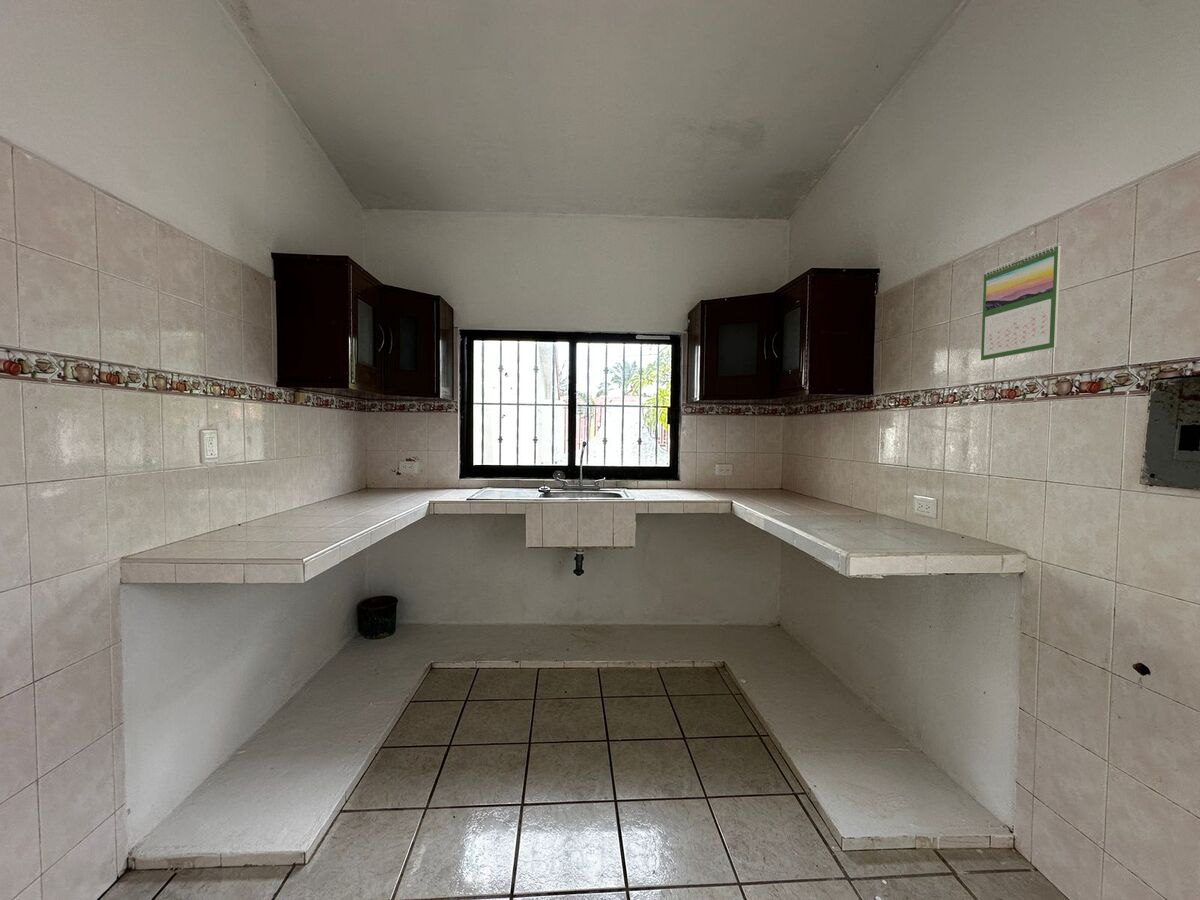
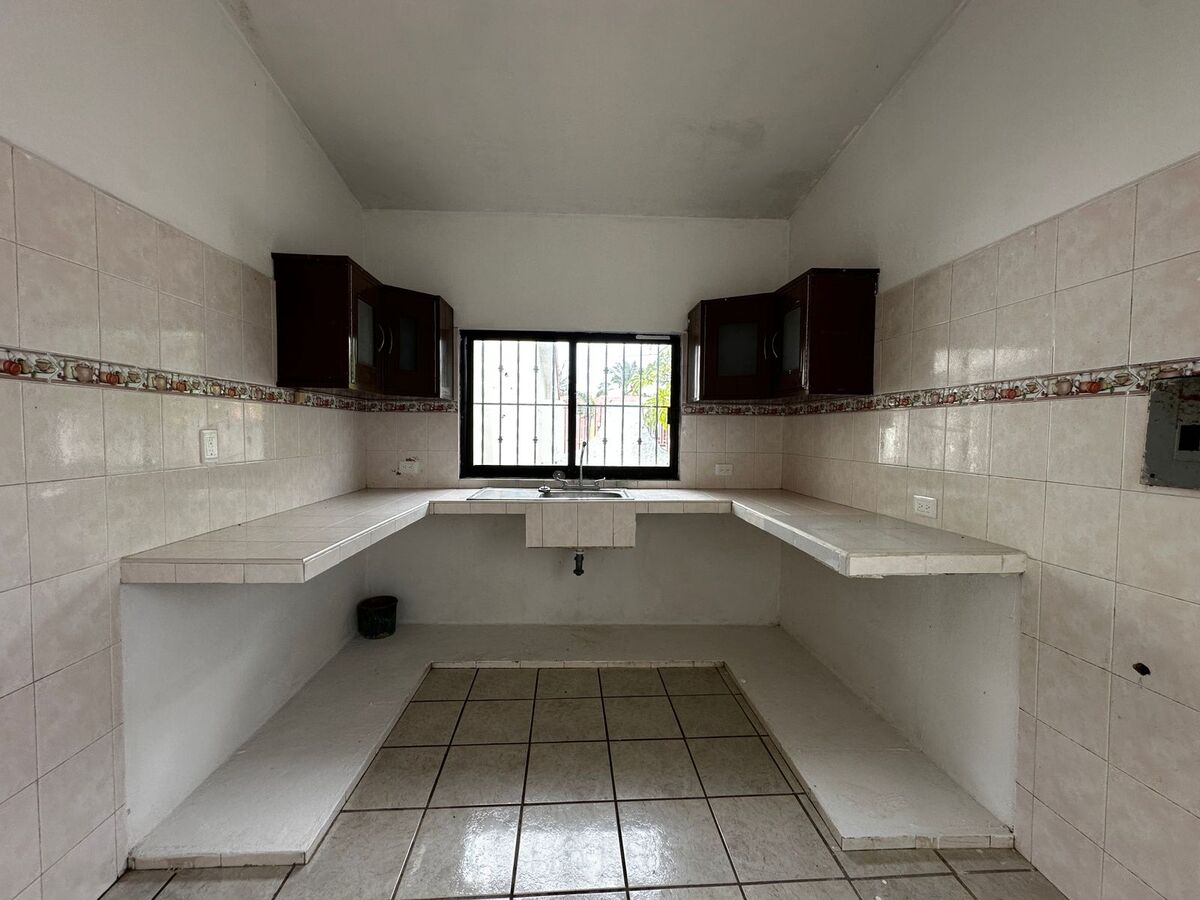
- calendar (1017, 305)
